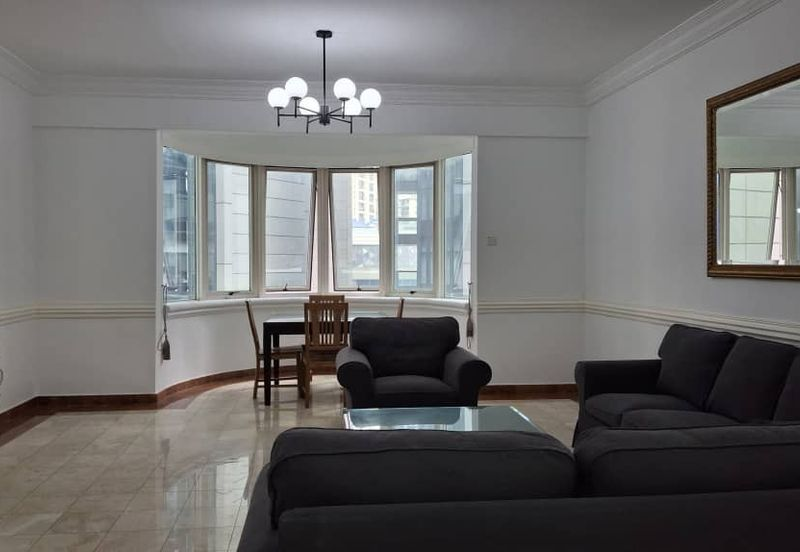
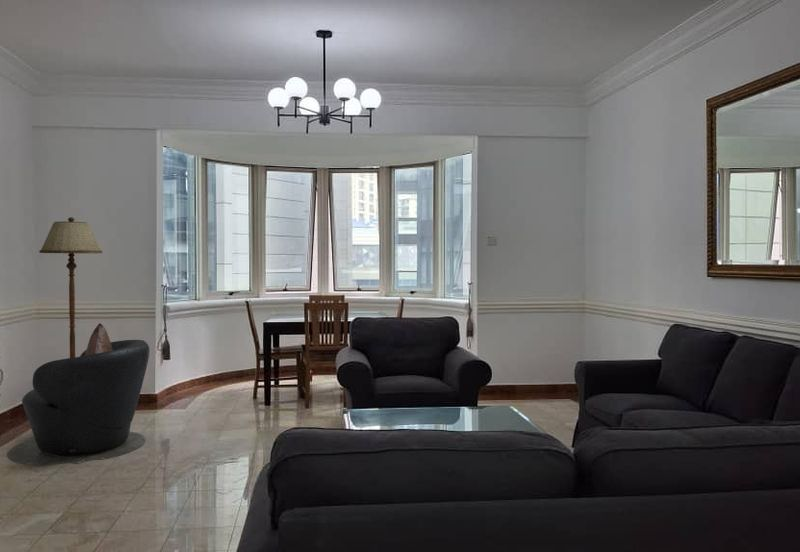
+ floor lamp (72, 316)
+ leather (80, 385)
